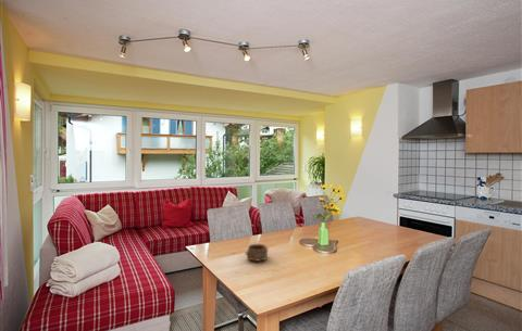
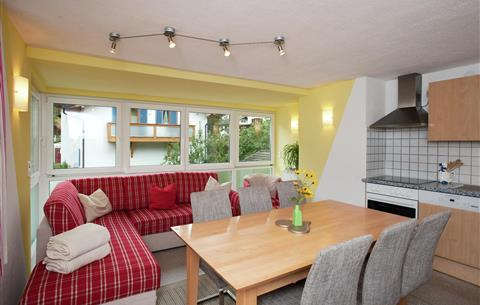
- pottery (257, 252)
